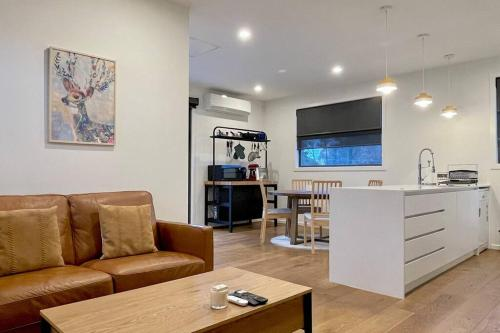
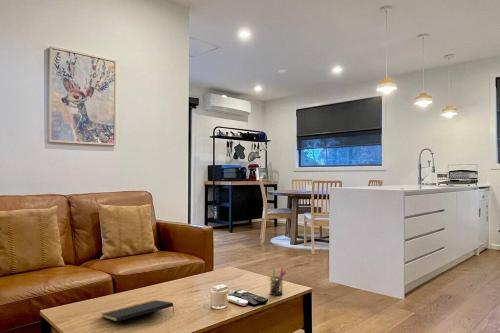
+ pen holder (276, 280)
+ notepad (137, 309)
